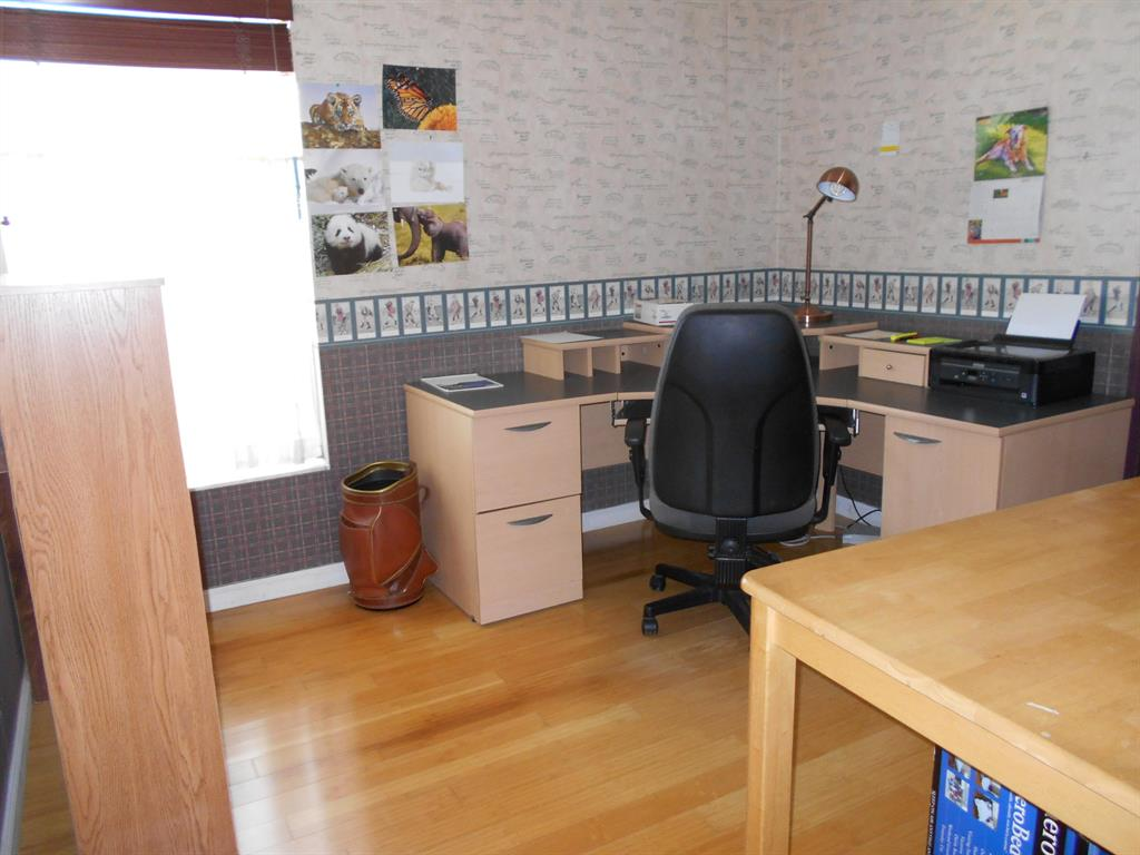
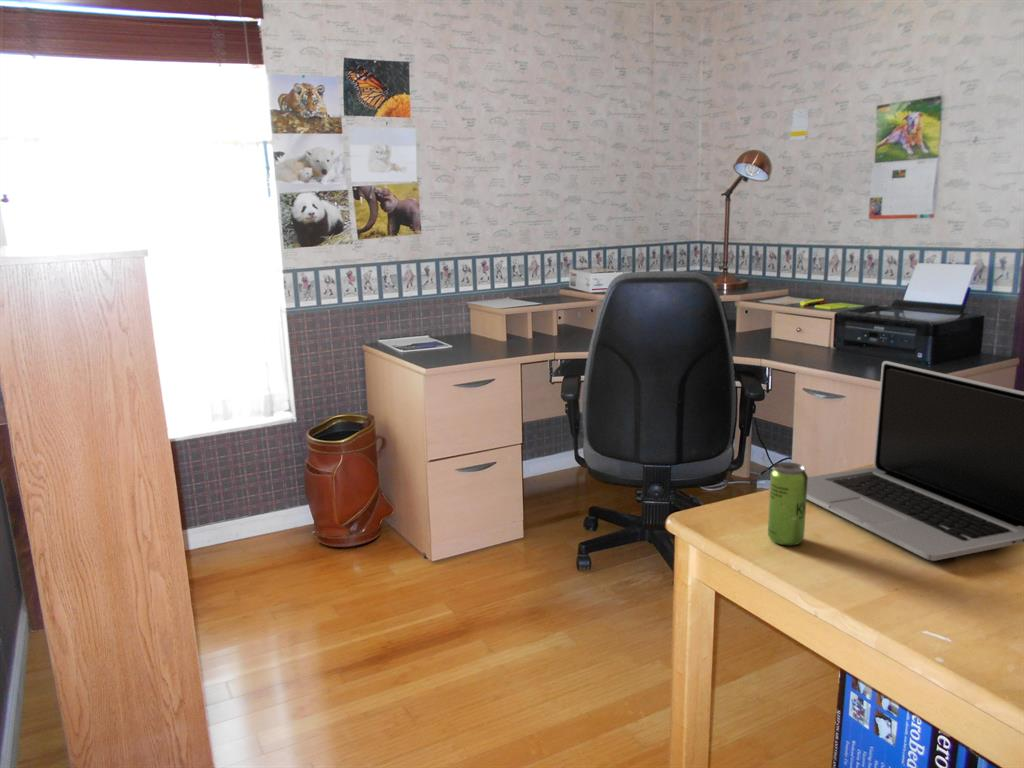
+ beverage can (787, 503)
+ laptop (905, 449)
